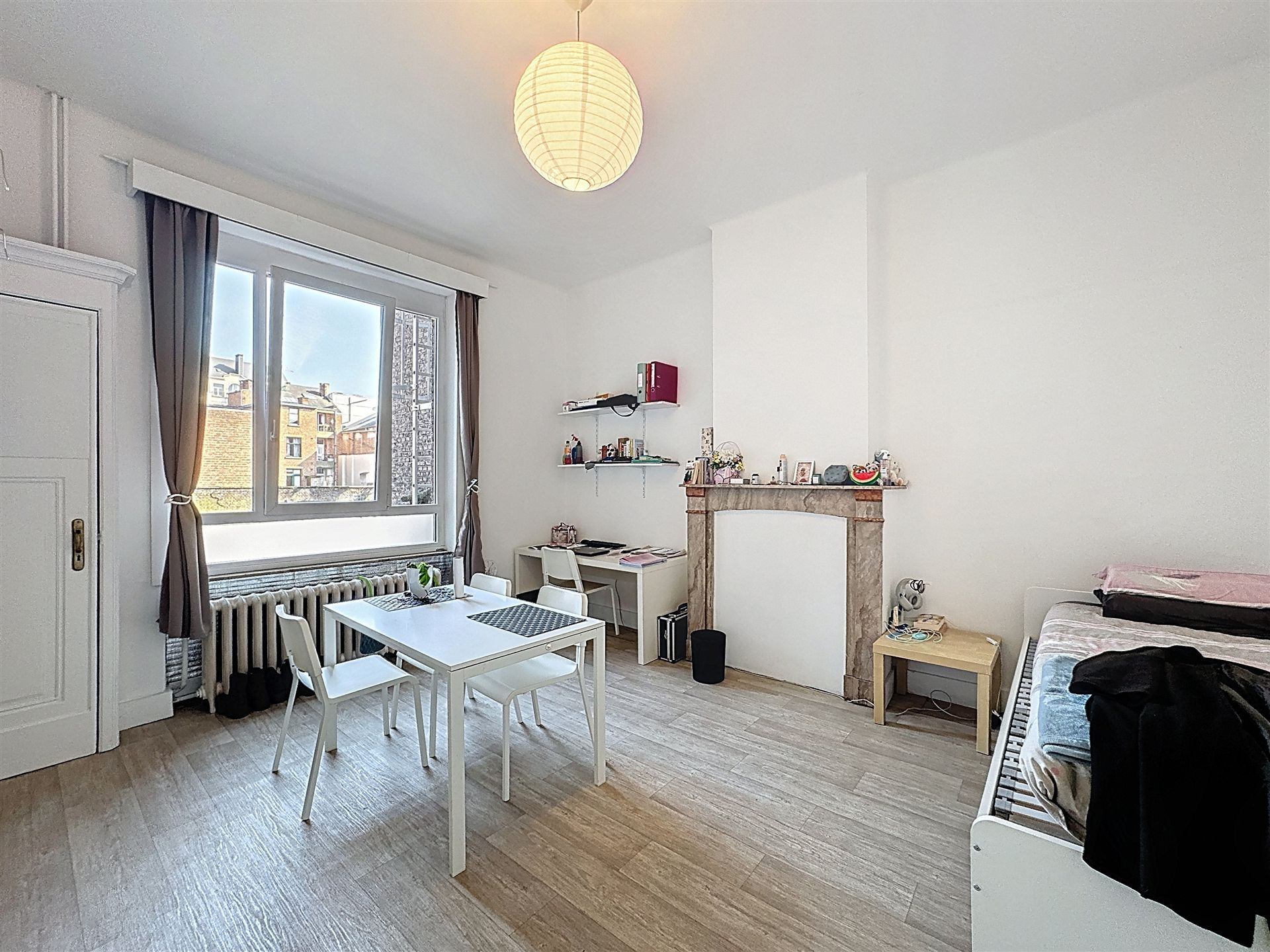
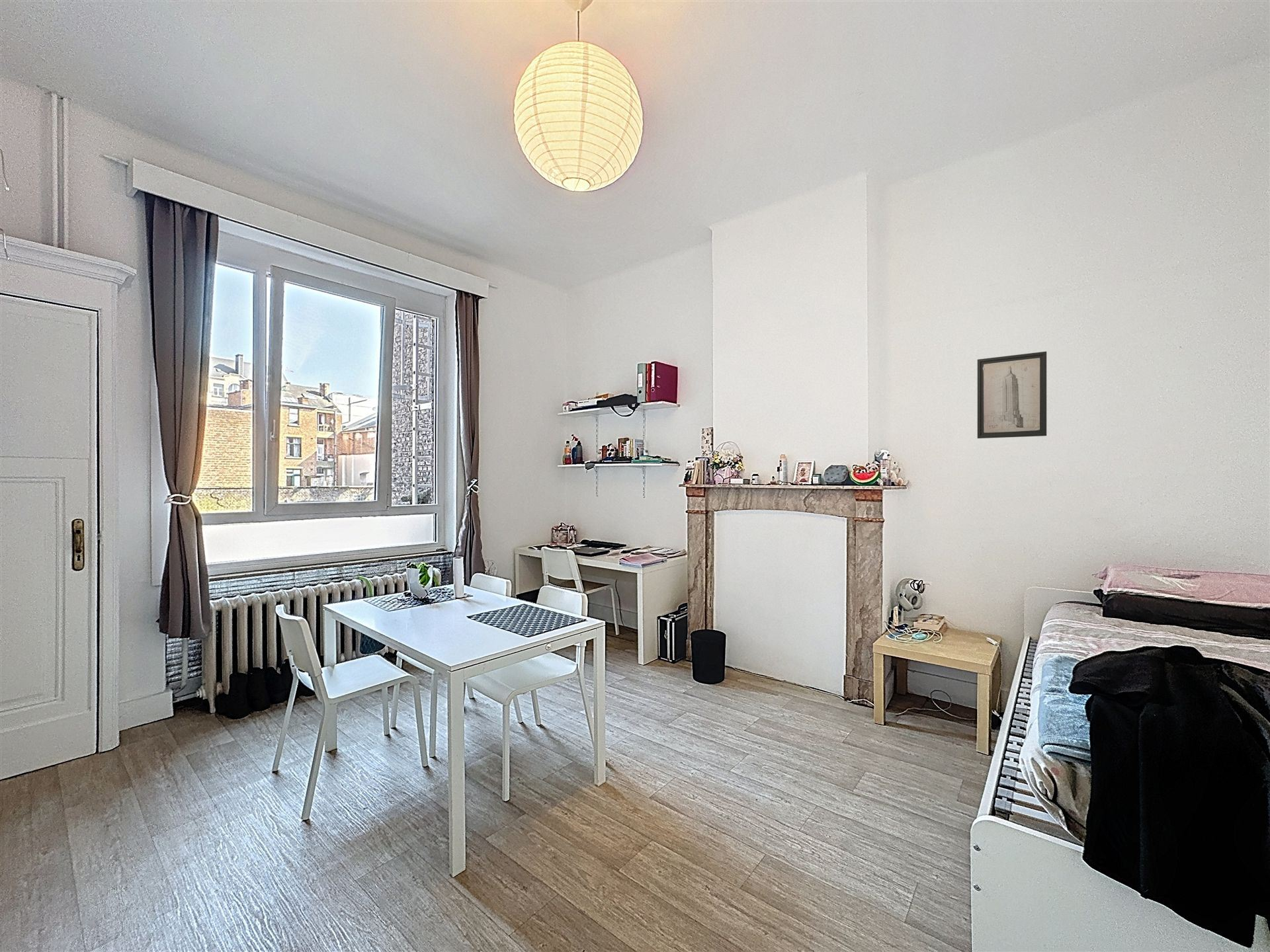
+ wall art (1011, 396)
